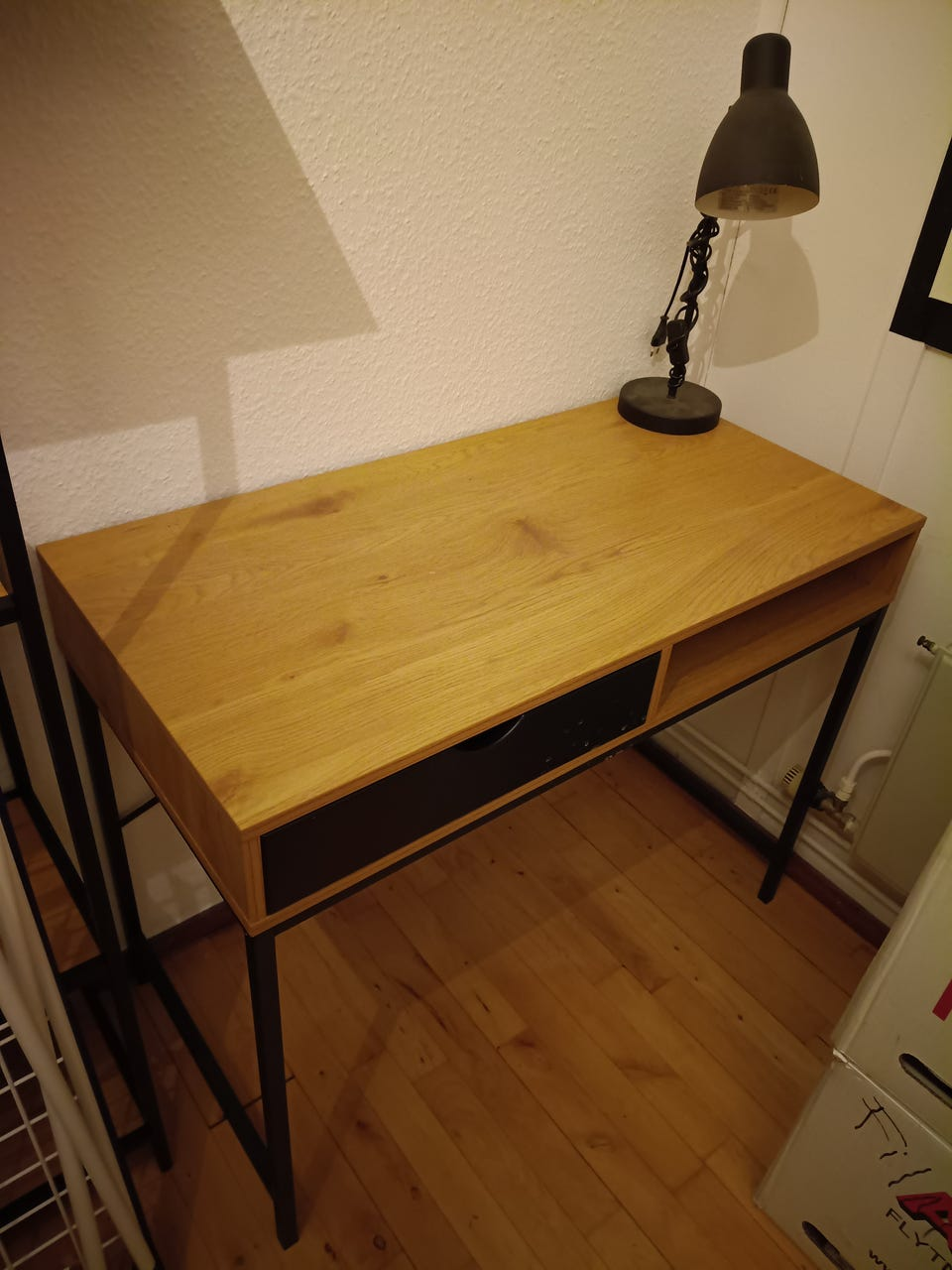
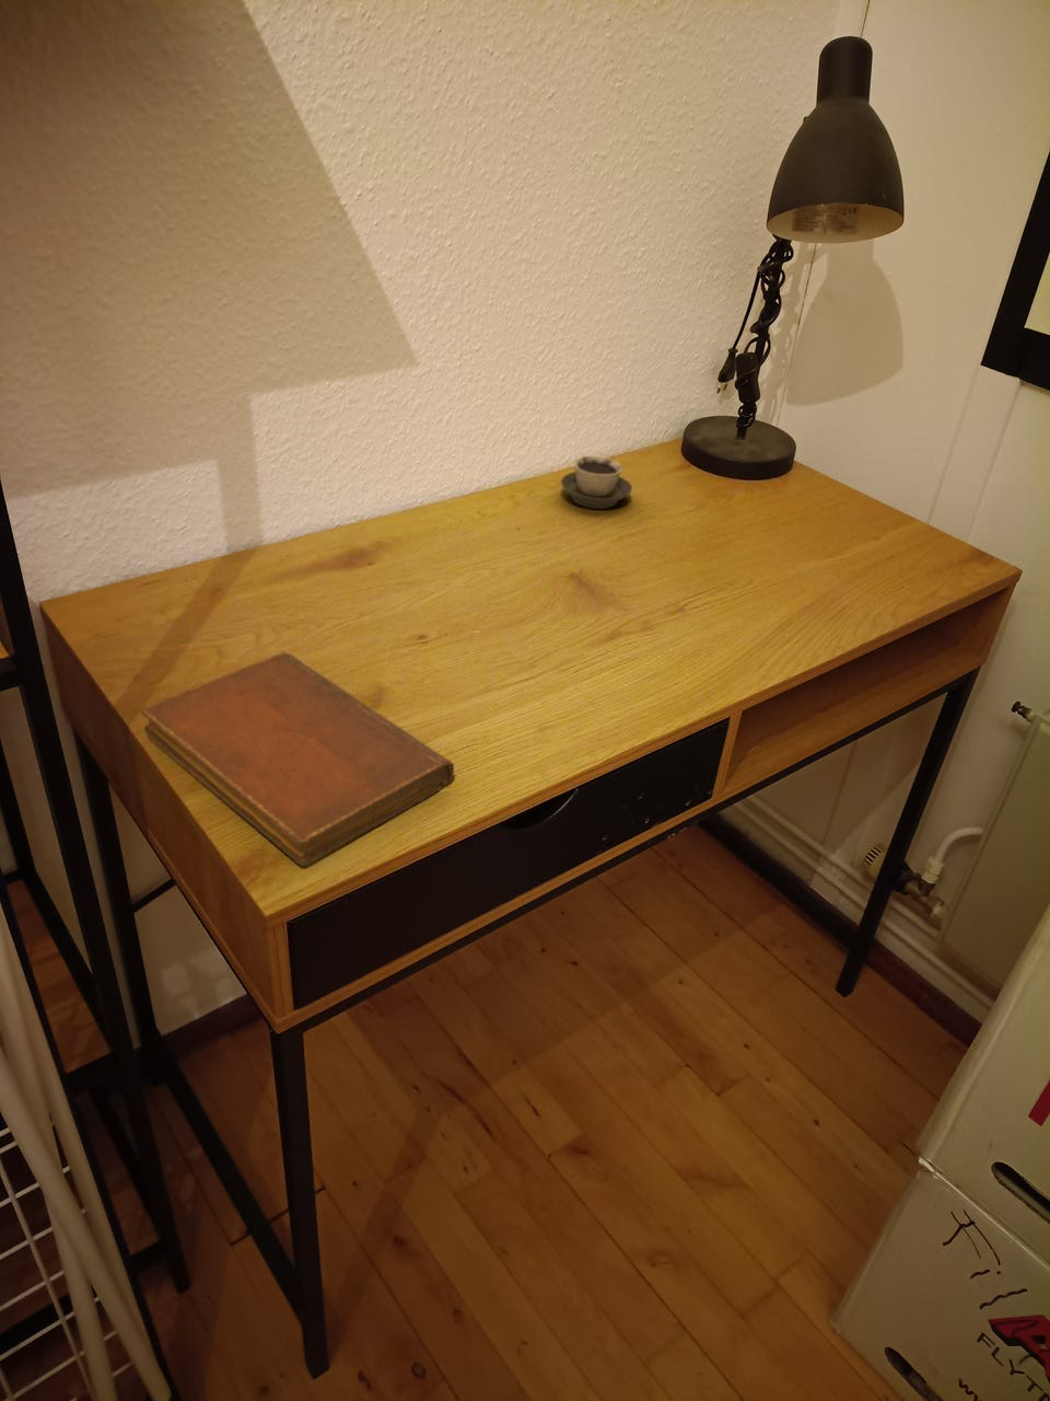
+ notebook (294, 745)
+ cup (596, 482)
